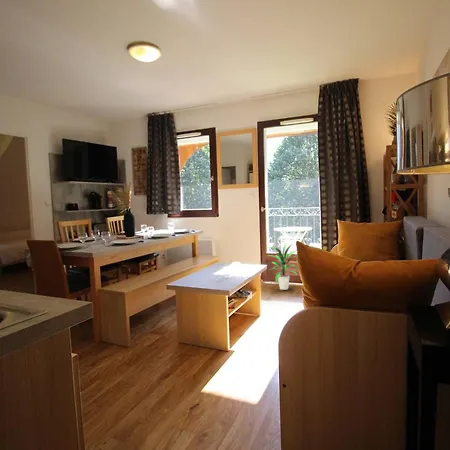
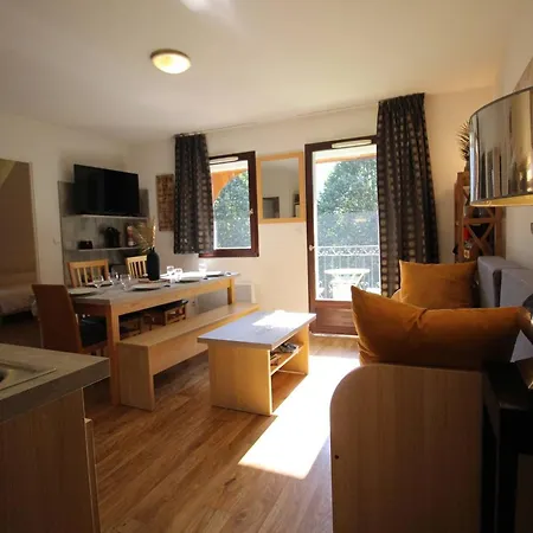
- indoor plant (282, 265)
